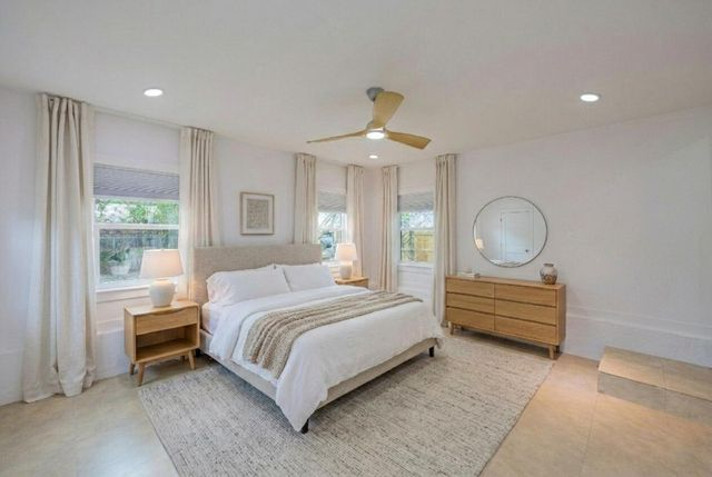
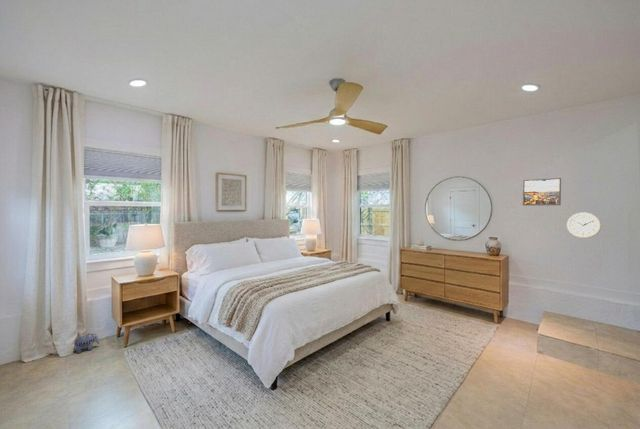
+ plush toy (86, 342)
+ wall clock (583, 225)
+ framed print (541, 192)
